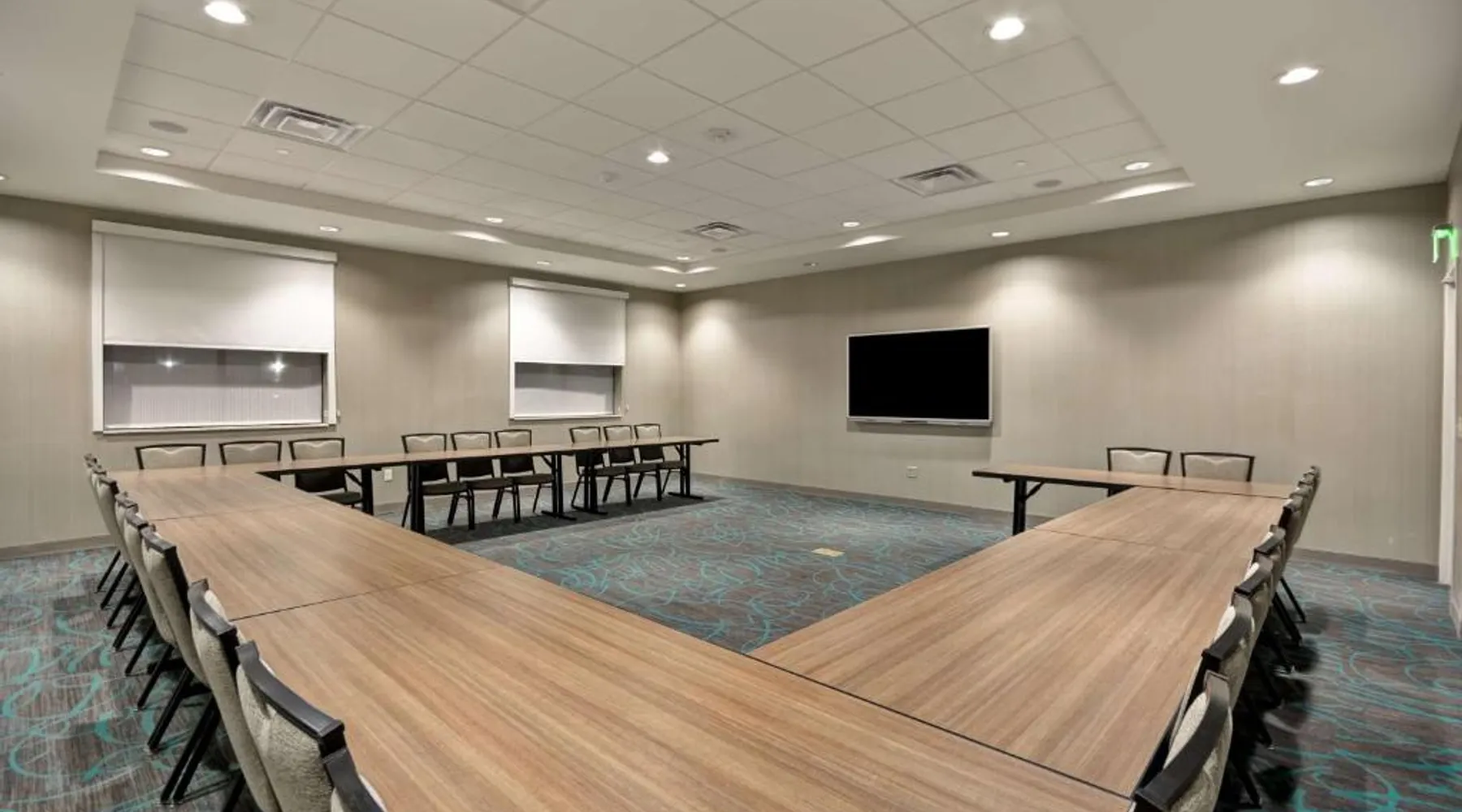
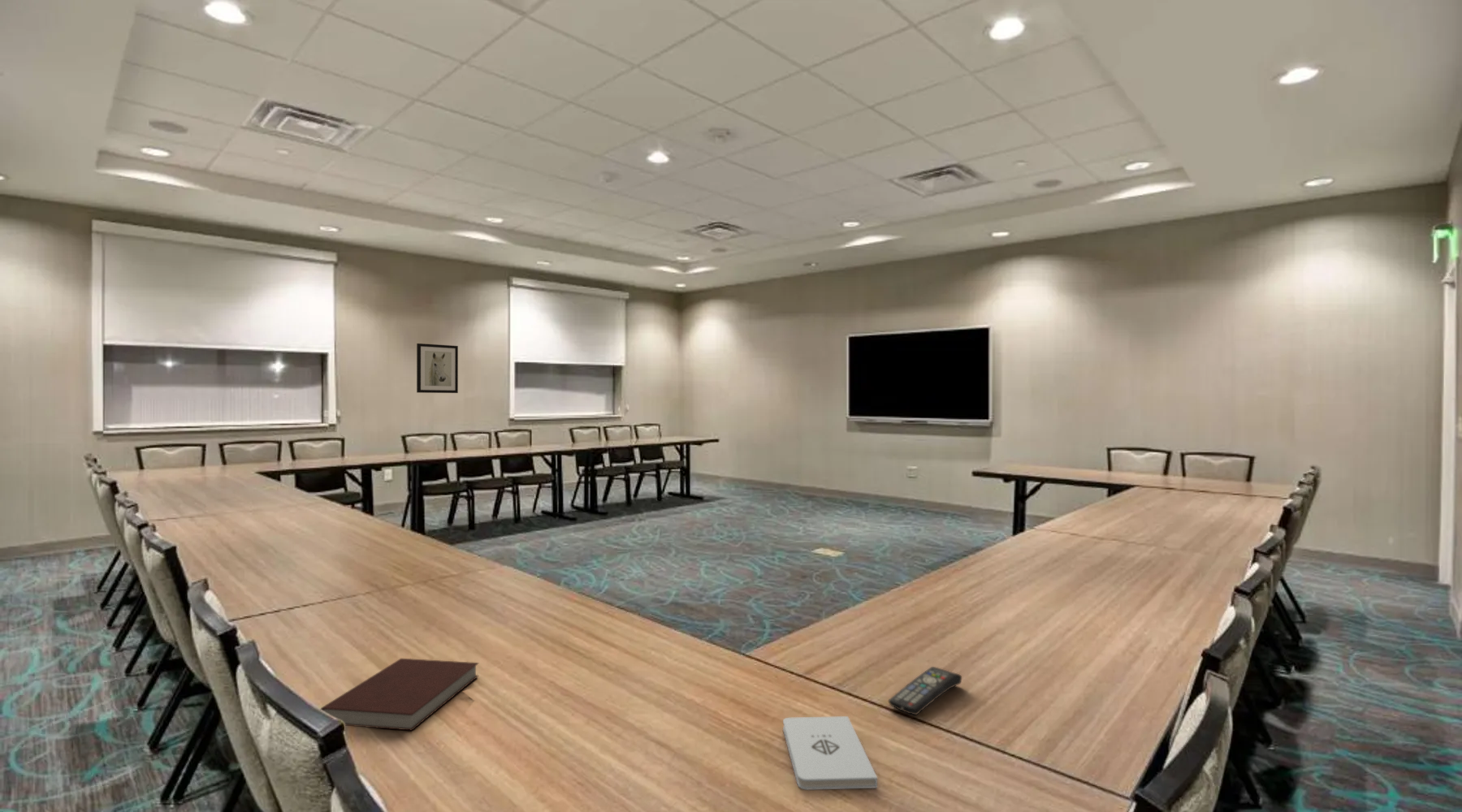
+ notepad (825, 749)
+ wall art (437, 369)
+ remote control (927, 689)
+ notebook (405, 690)
